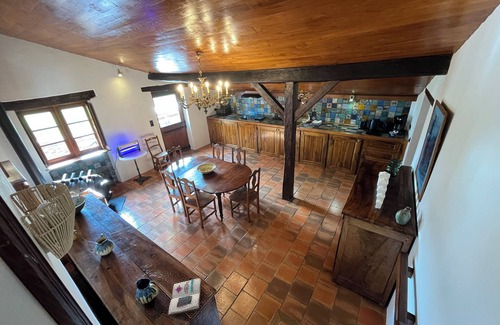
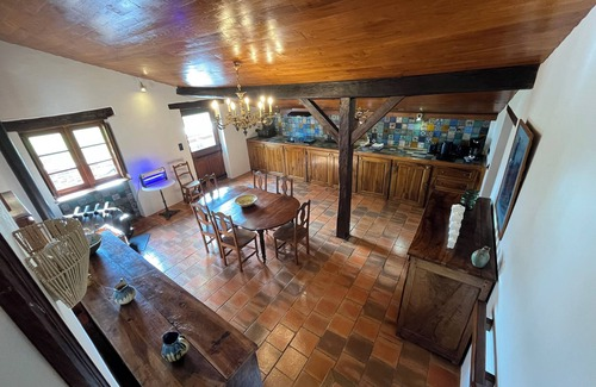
- book (185, 295)
